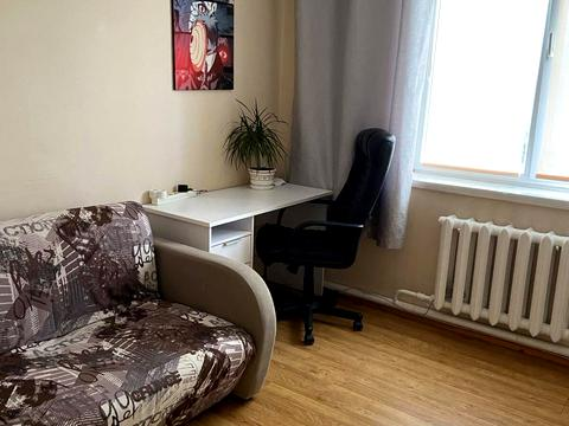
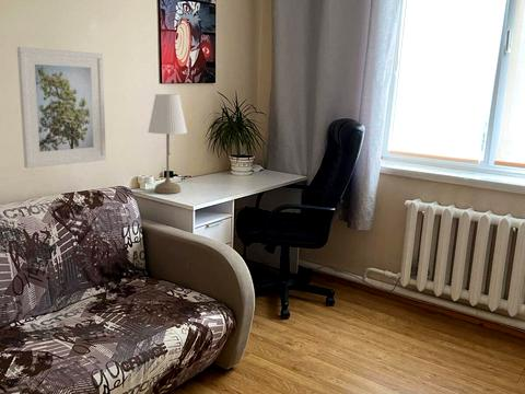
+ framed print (65, 107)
+ desk lamp (167, 143)
